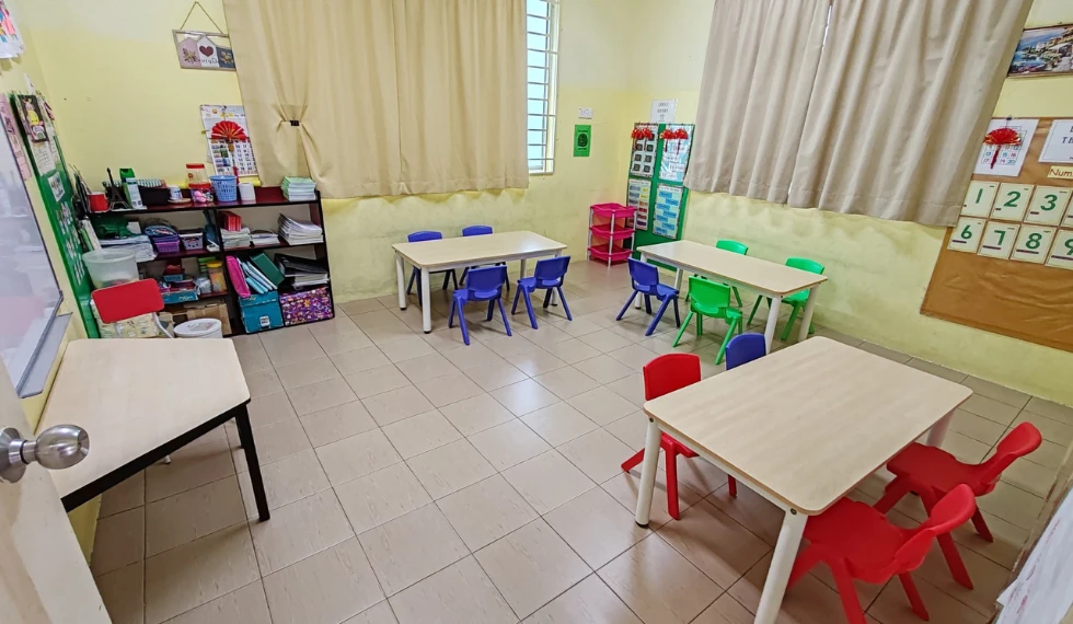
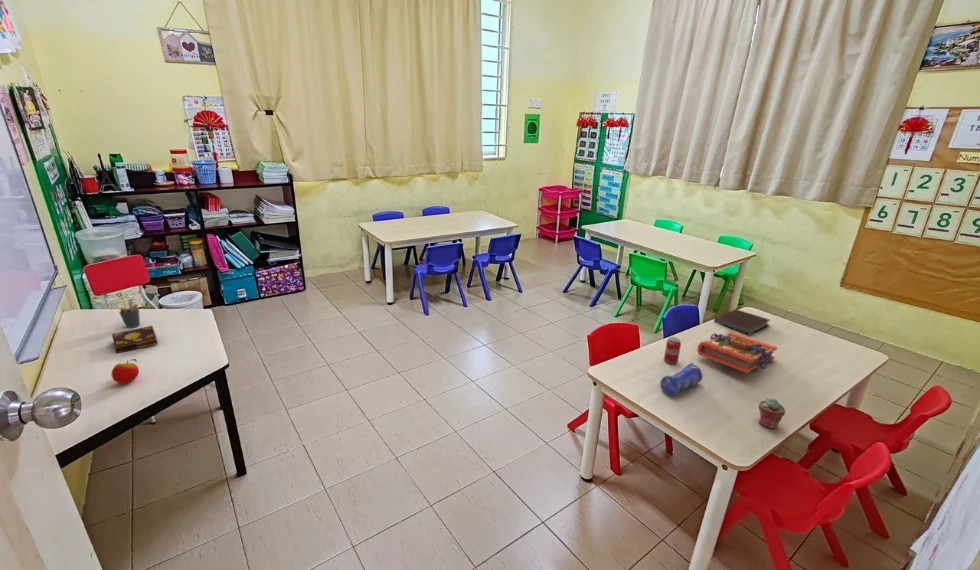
+ notebook (742, 321)
+ book (737, 350)
+ apple (125, 372)
+ potted succulent (771, 411)
+ book (135, 338)
+ pencil case (682, 378)
+ pen holder (130, 314)
+ beverage can (672, 350)
